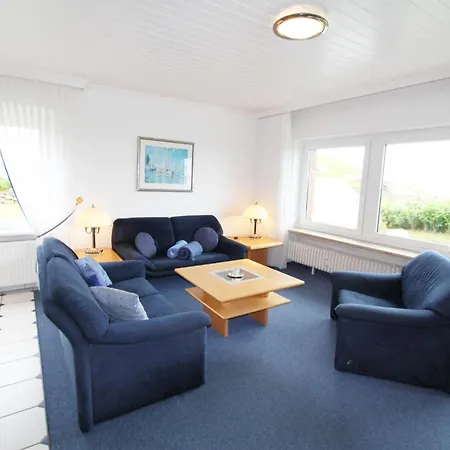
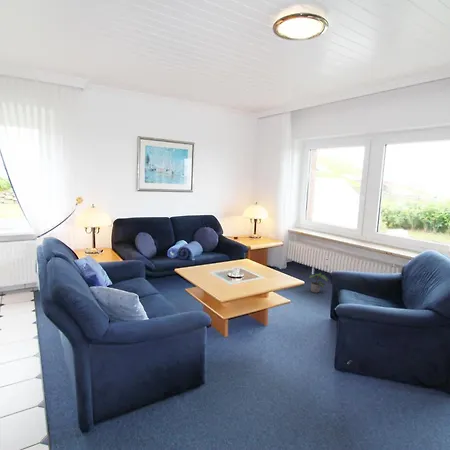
+ potted plant (317, 282)
